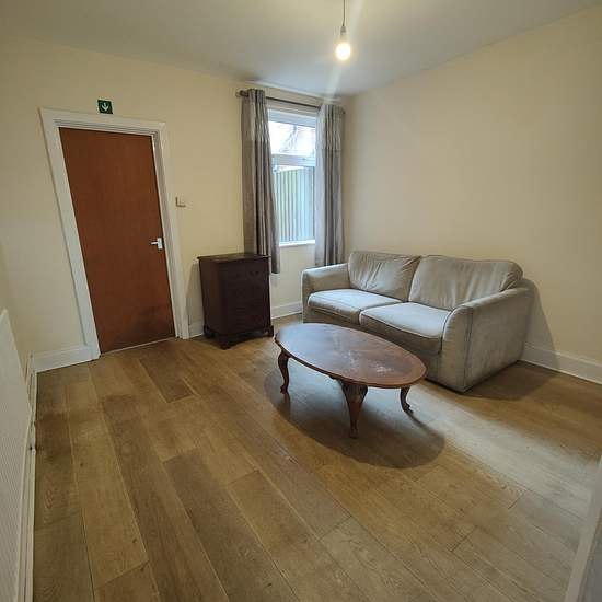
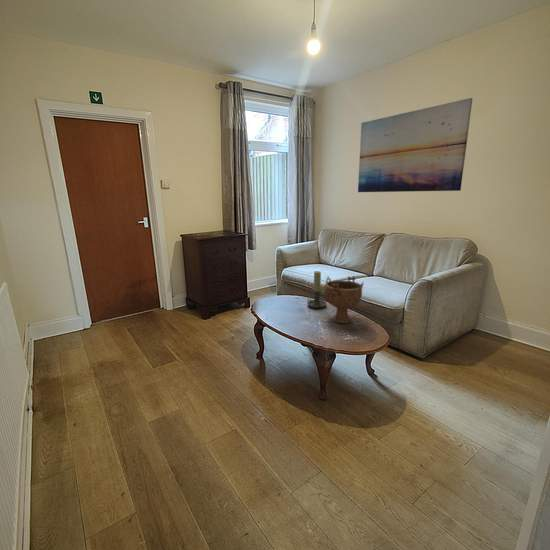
+ decorative bowl (343, 299)
+ candle holder (315, 288)
+ wall art (405, 153)
